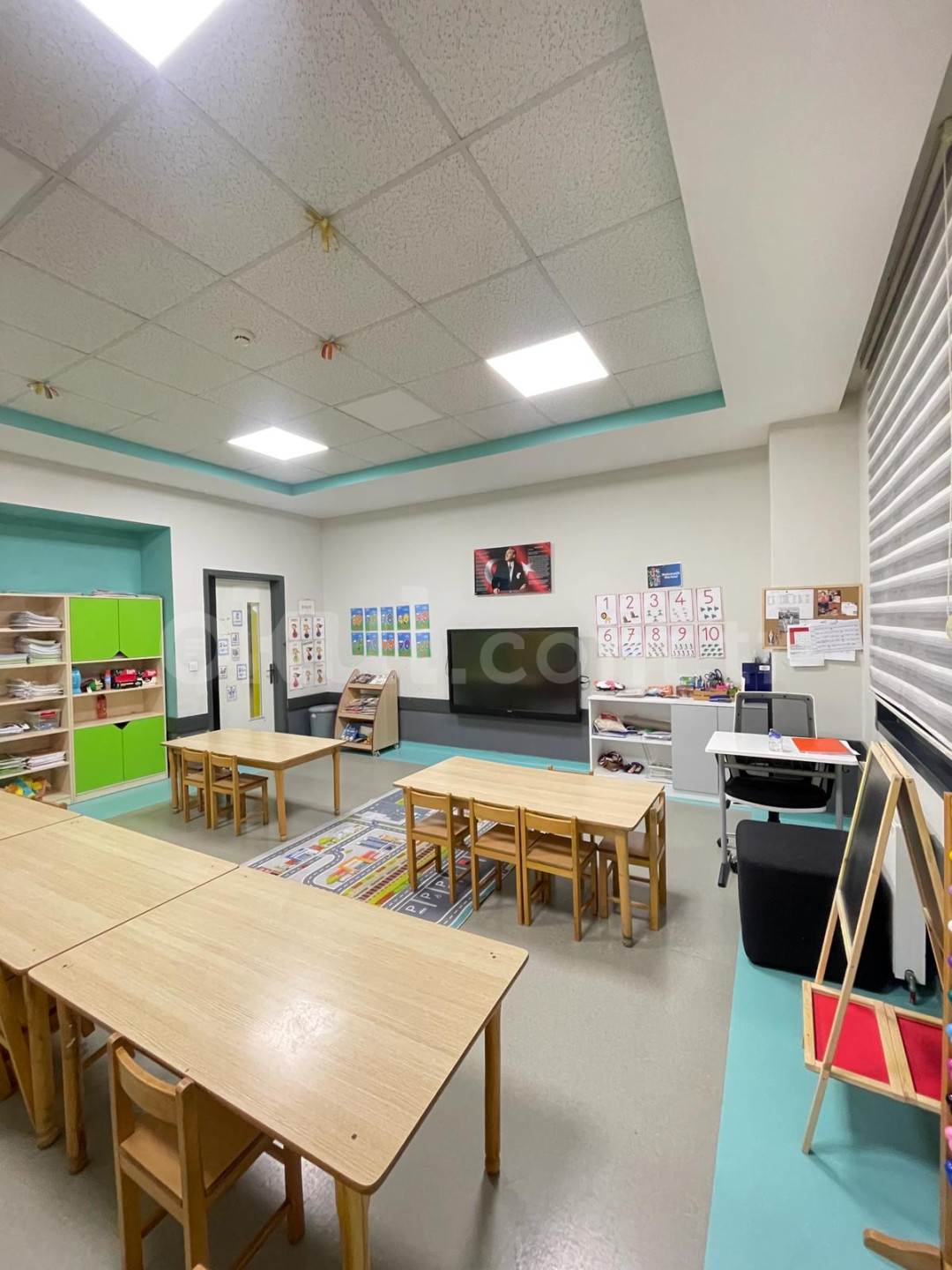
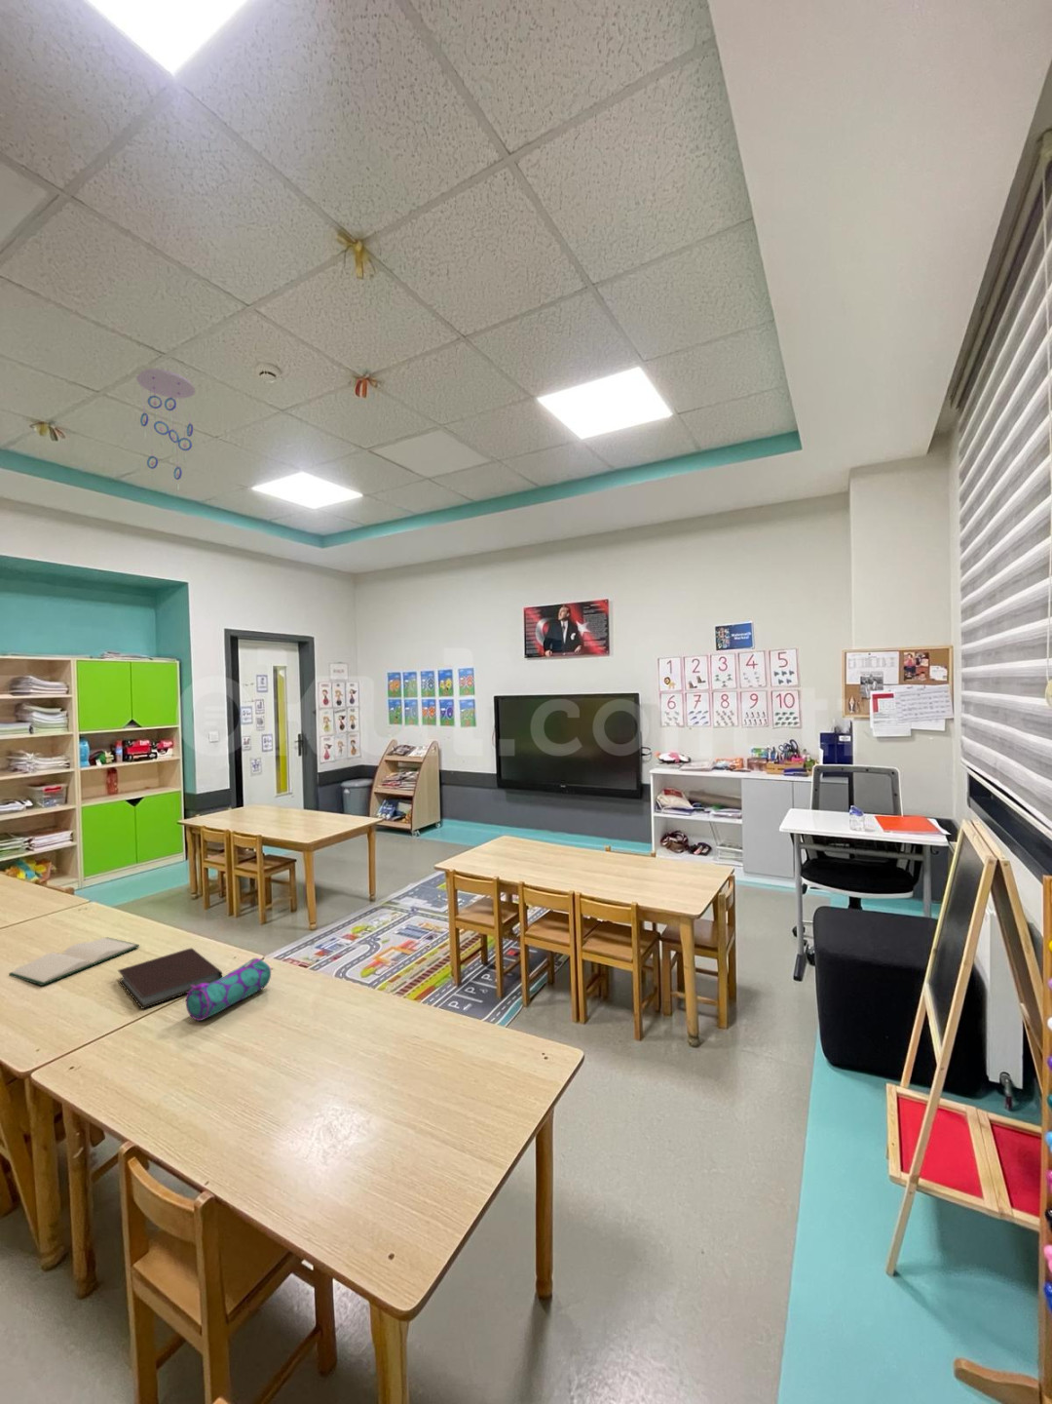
+ hardback book (77, 956)
+ notebook (169, 975)
+ pencil case (229, 987)
+ ceiling mobile (168, 433)
